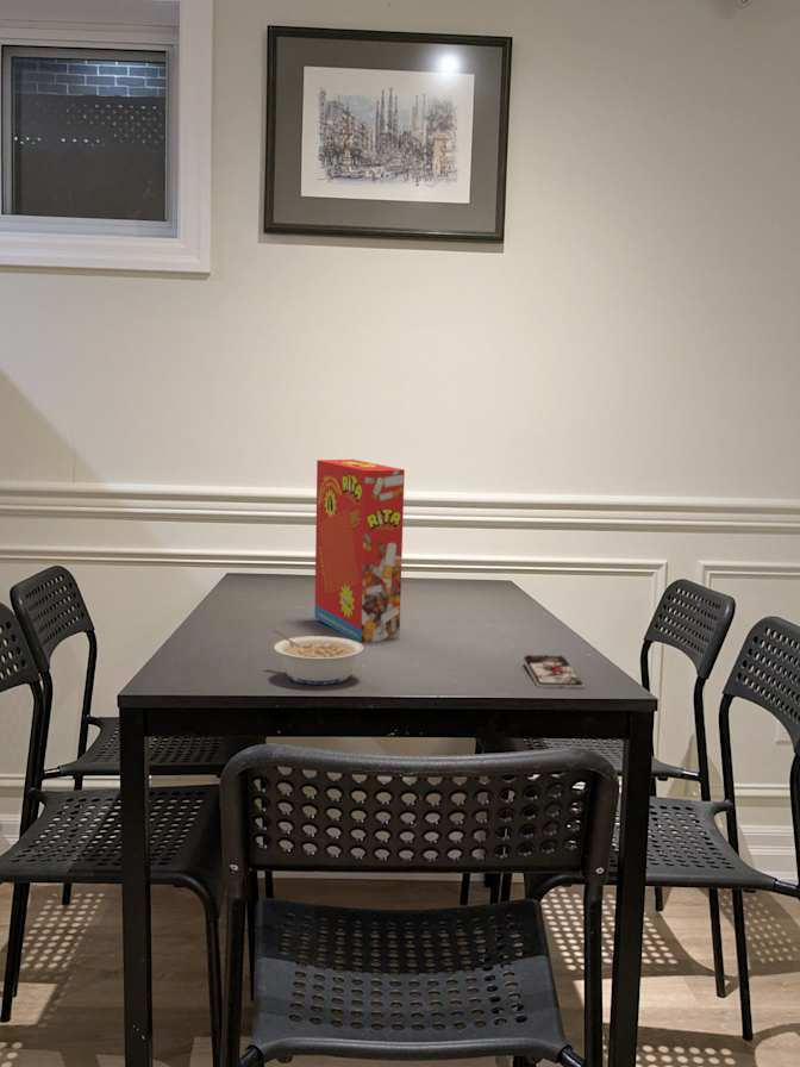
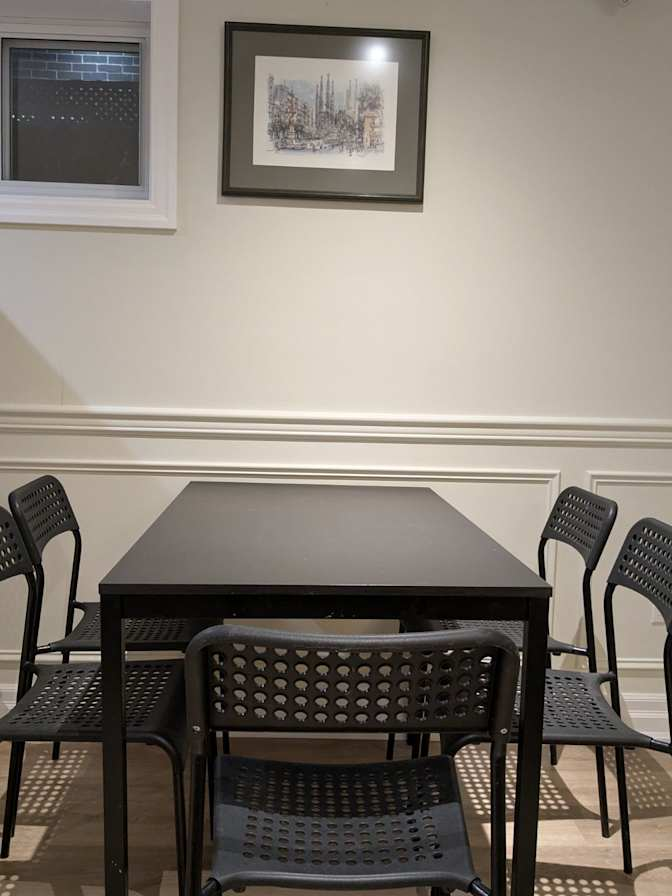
- legume (314, 657)
- smartphone (551, 667)
- cereal box (357, 547)
